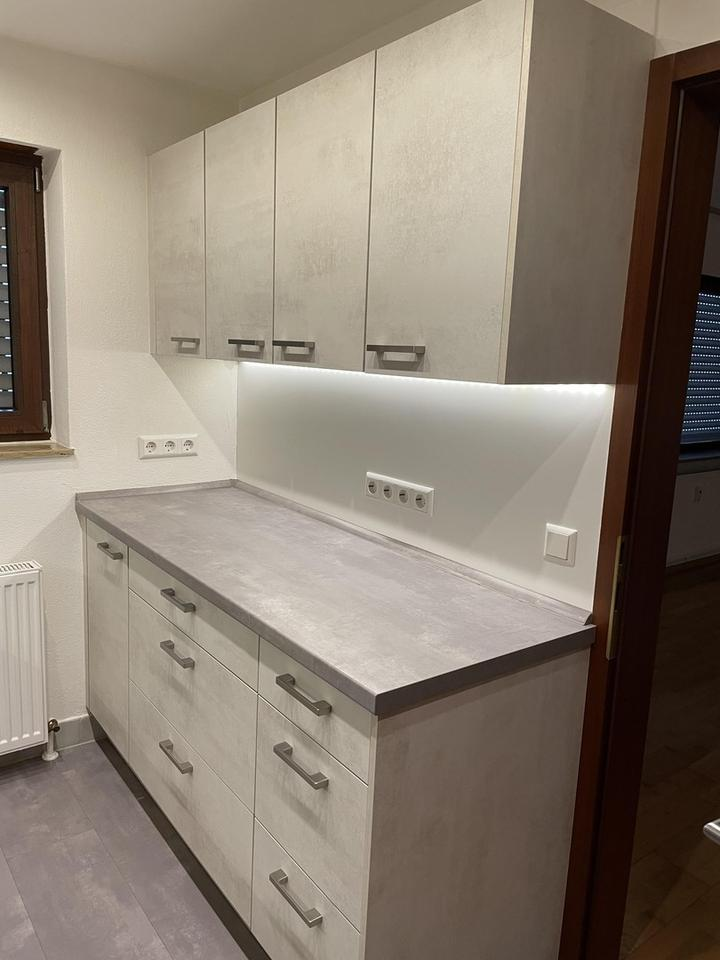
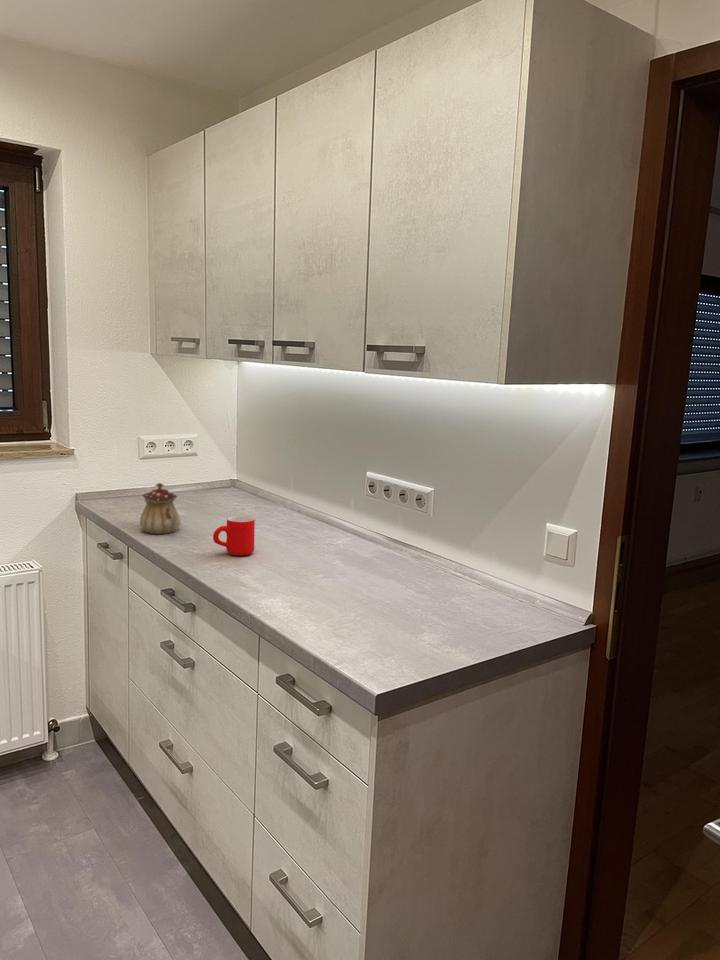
+ mug (233, 536)
+ teapot (161, 507)
